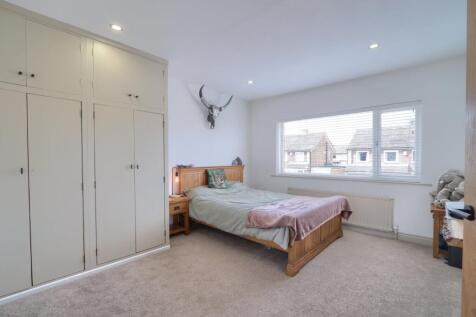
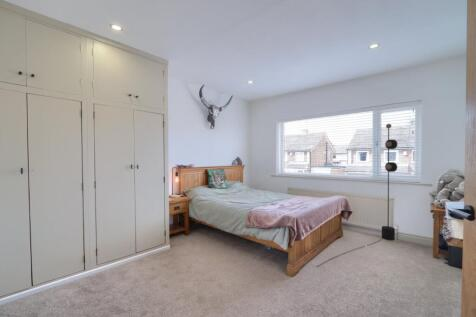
+ floor lamp (388, 185)
